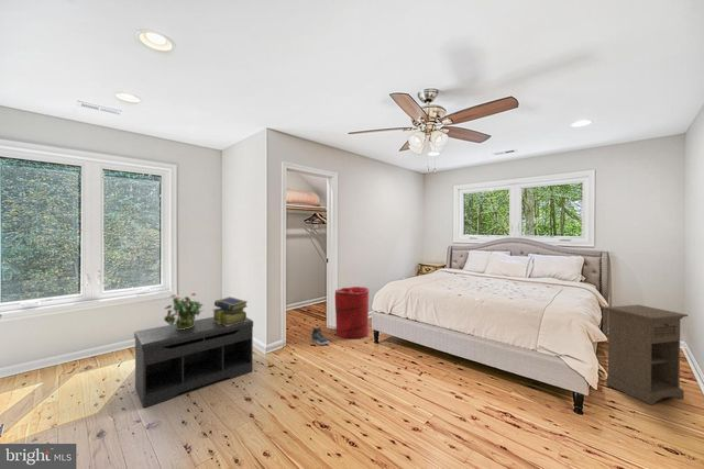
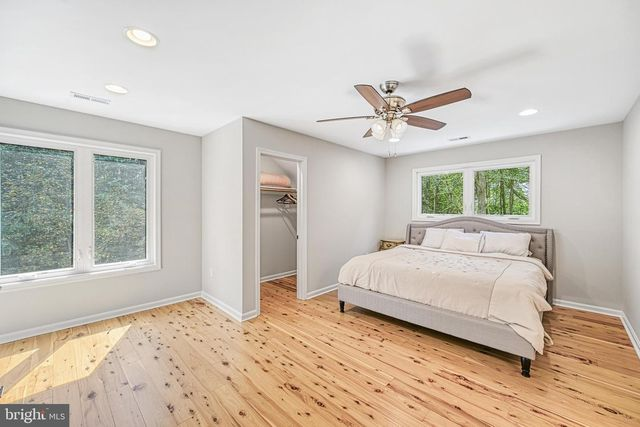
- potted plant (185, 311)
- bench (197, 351)
- sneaker (319, 335)
- stack of books (230, 310)
- laundry hamper (351, 310)
- nightstand (644, 350)
